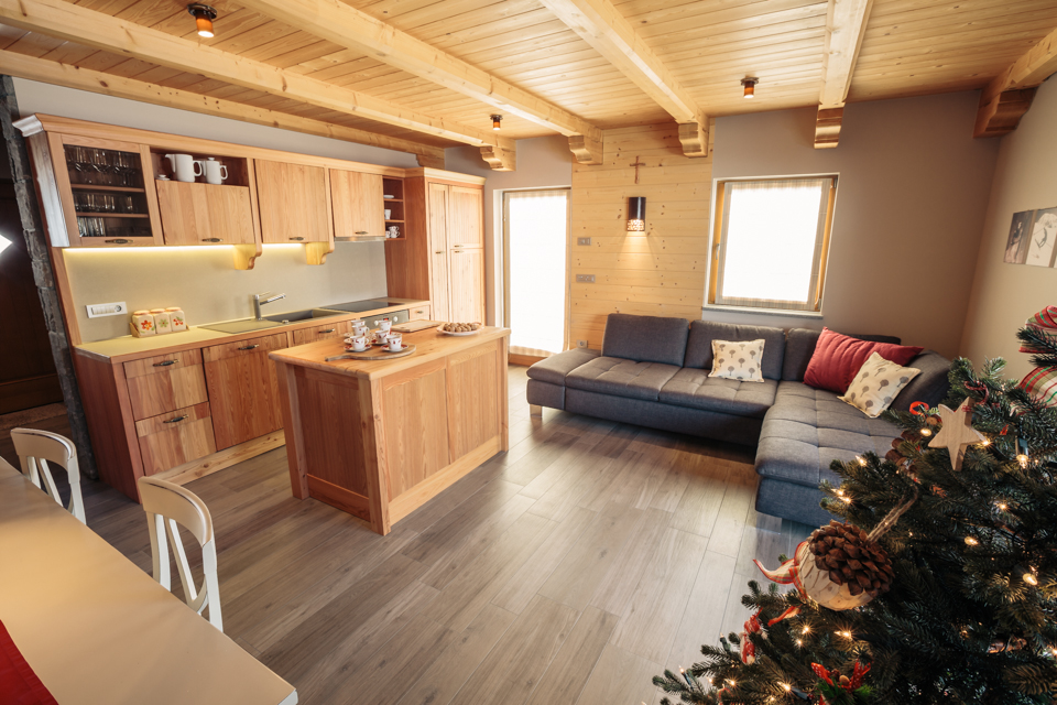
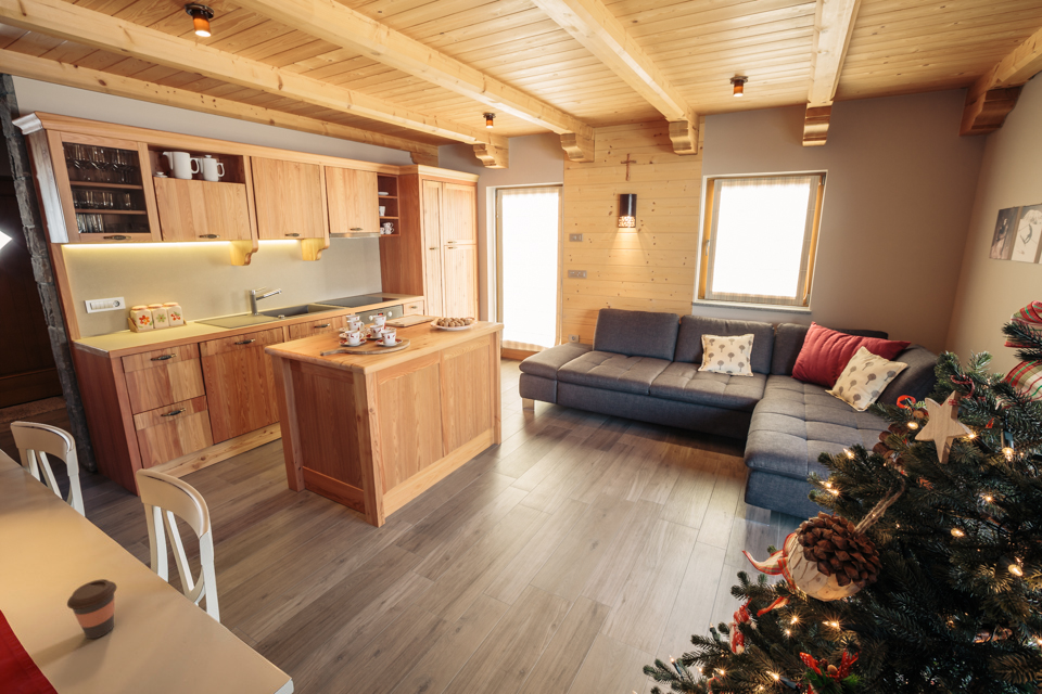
+ coffee cup (96, 609)
